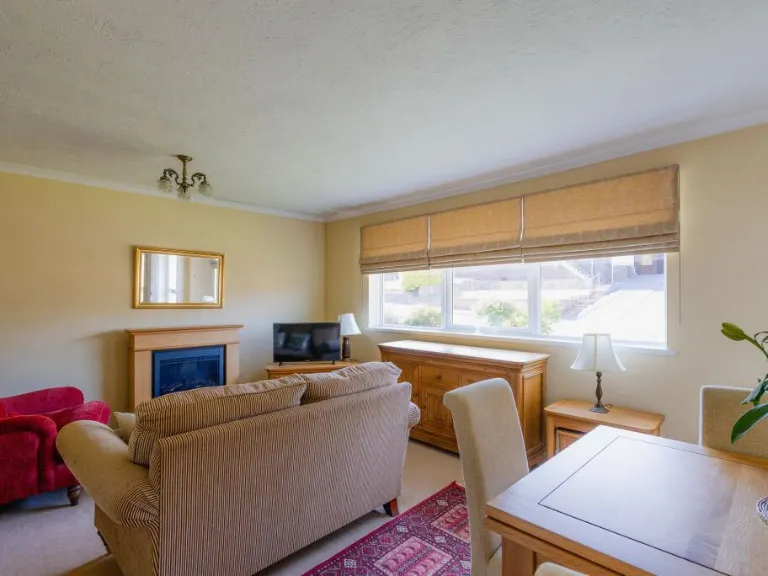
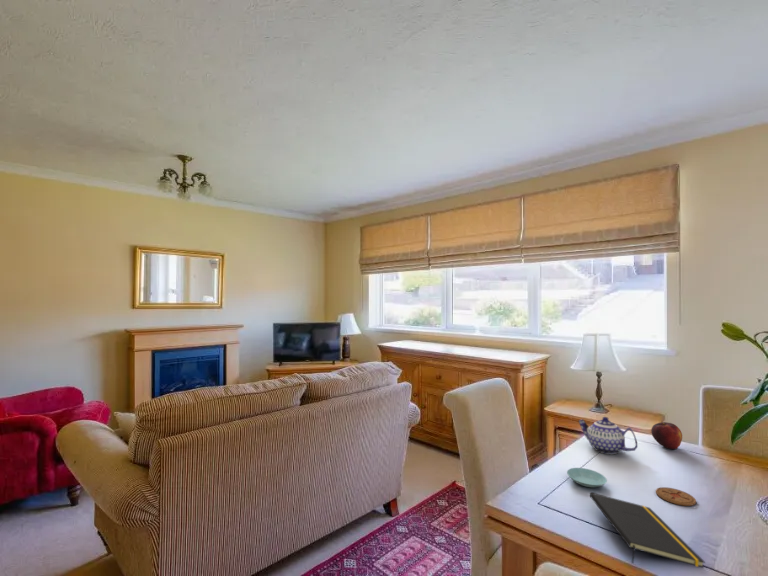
+ notepad (640, 525)
+ fruit (666, 434)
+ teapot (606, 433)
+ saucer (586, 479)
+ coaster (675, 496)
